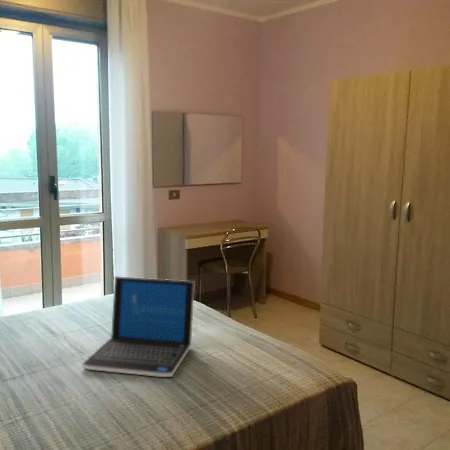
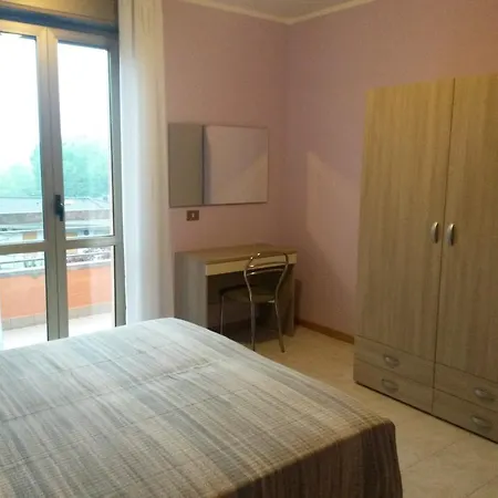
- laptop (141, 322)
